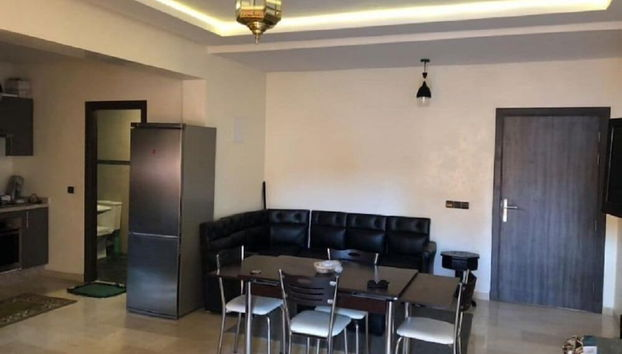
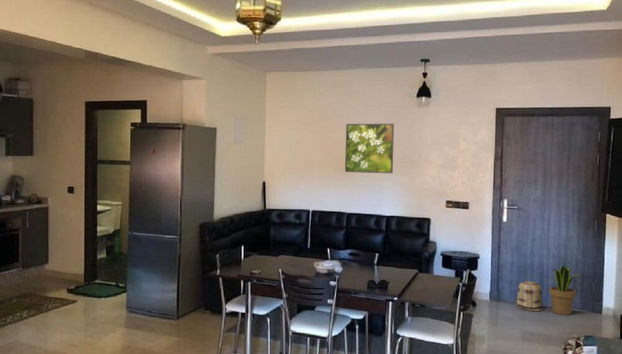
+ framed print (369, 148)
+ potted plant (564, 288)
+ basket (530, 291)
